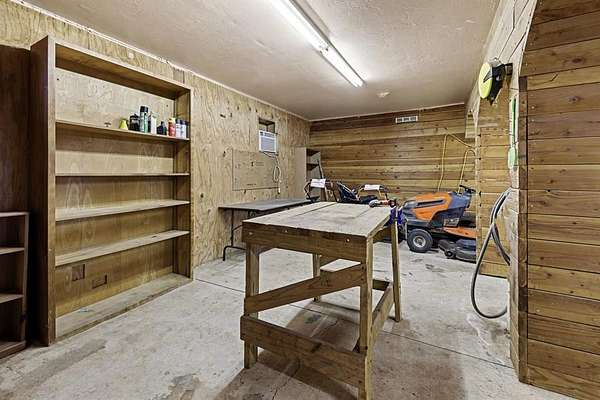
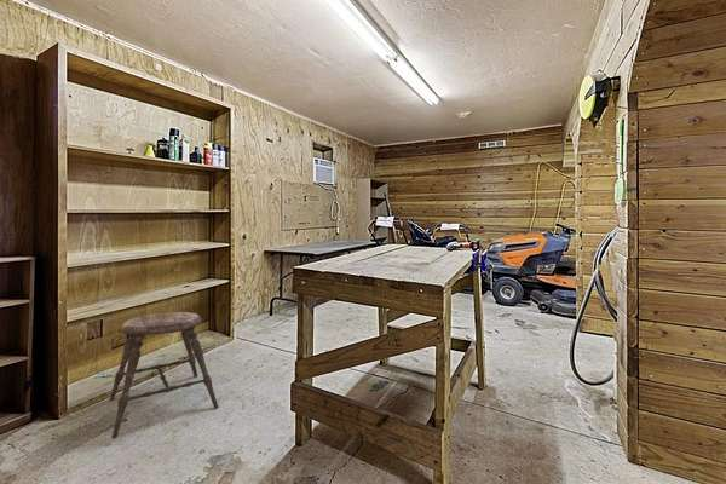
+ stool (162, 364)
